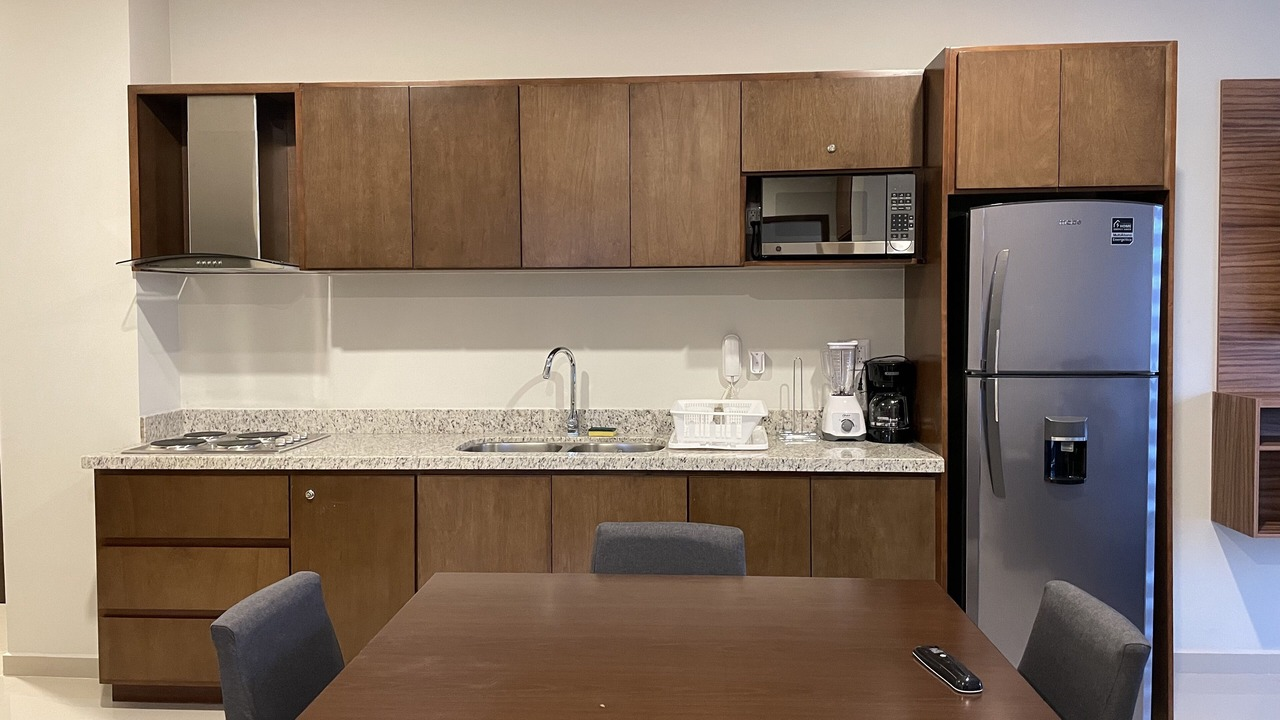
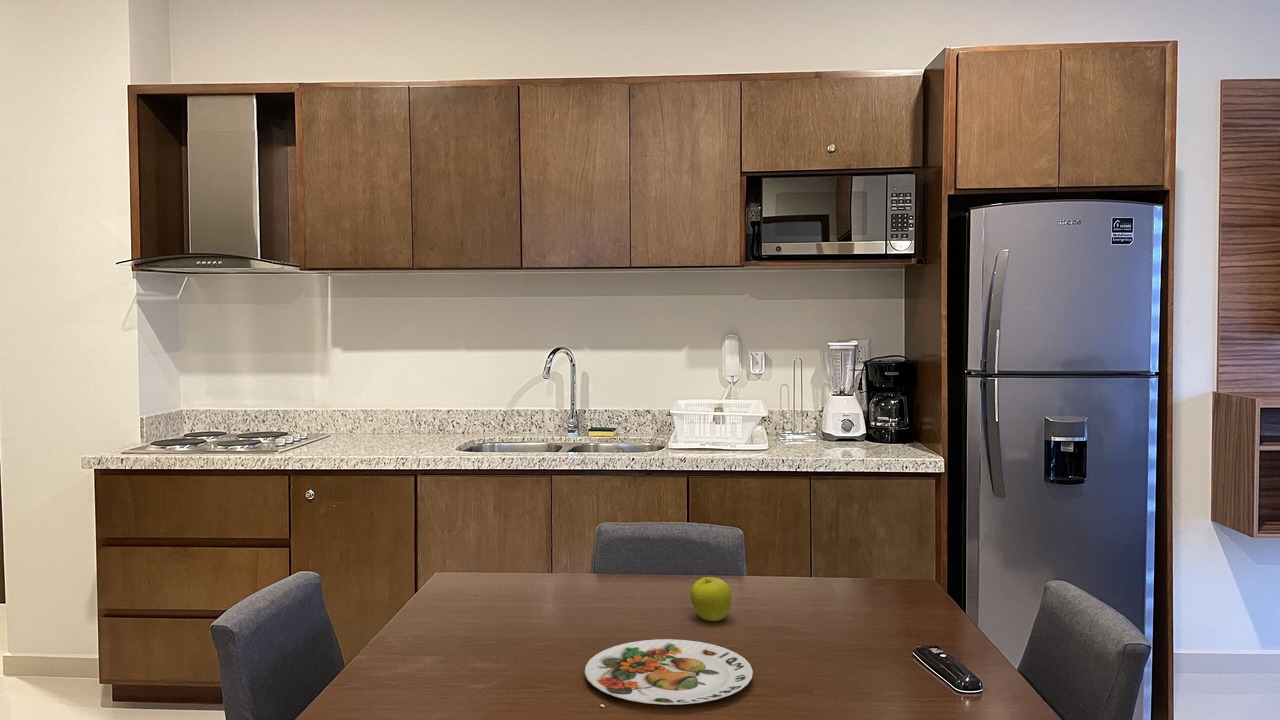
+ fruit (710, 598)
+ plate (668, 671)
